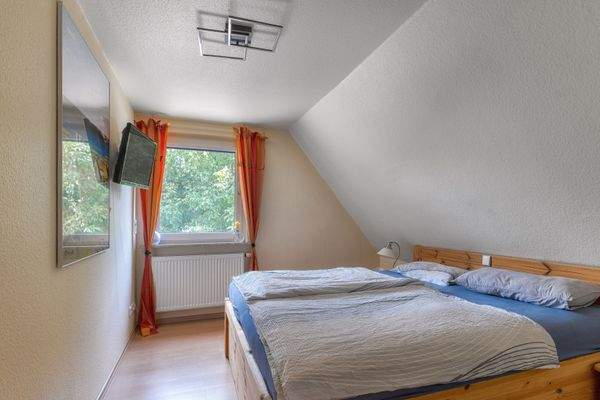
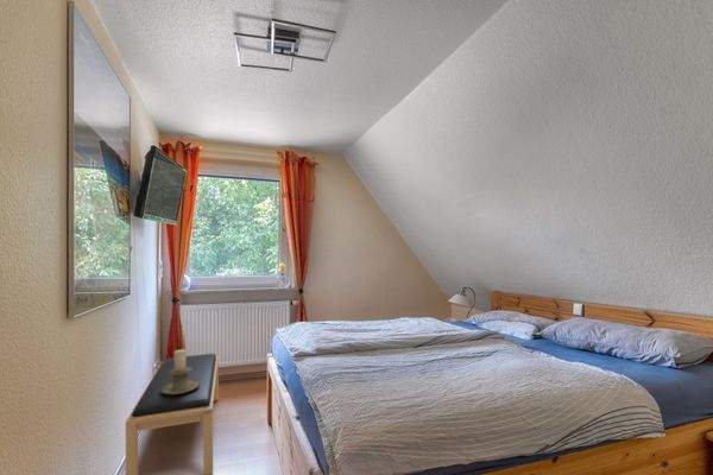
+ bench (183, 403)
+ candle holder (179, 369)
